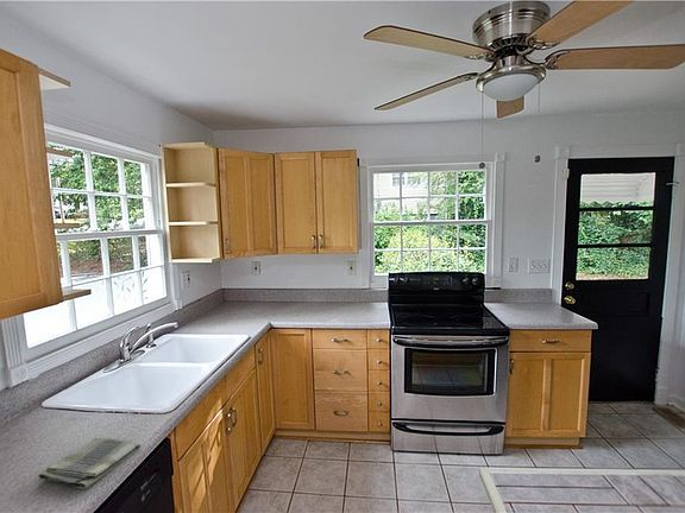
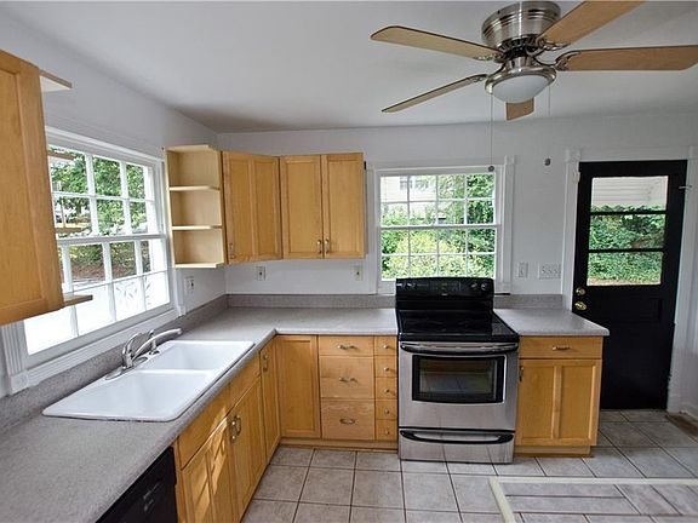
- dish towel (92, 458)
